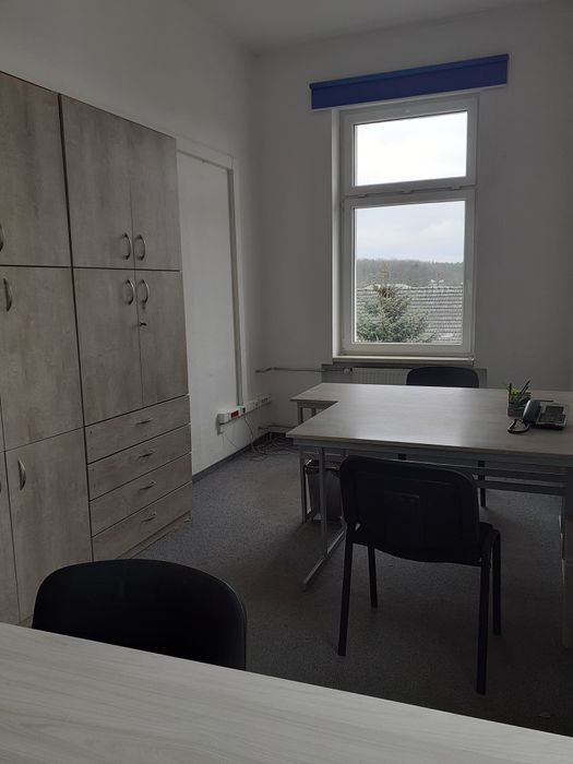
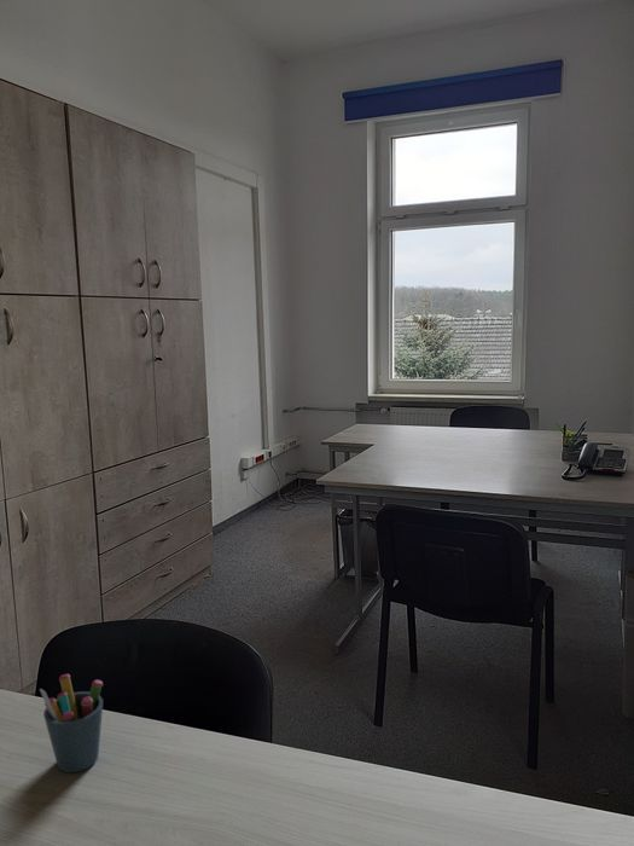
+ pen holder (74, 718)
